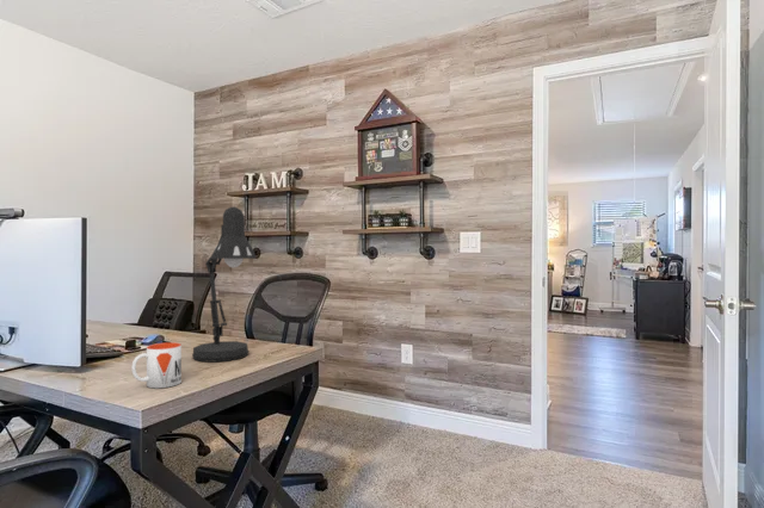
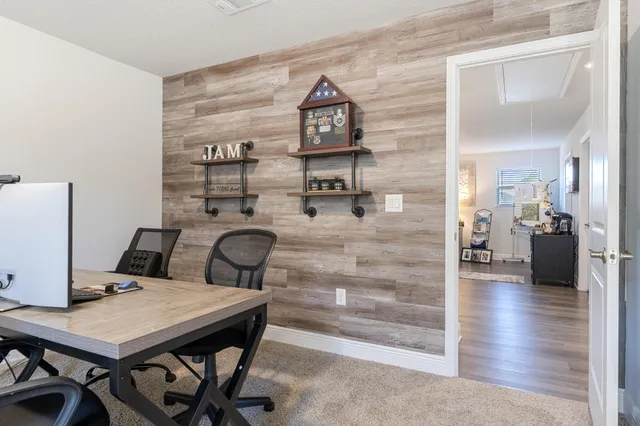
- mug (156, 365)
- desk lamp (214, 283)
